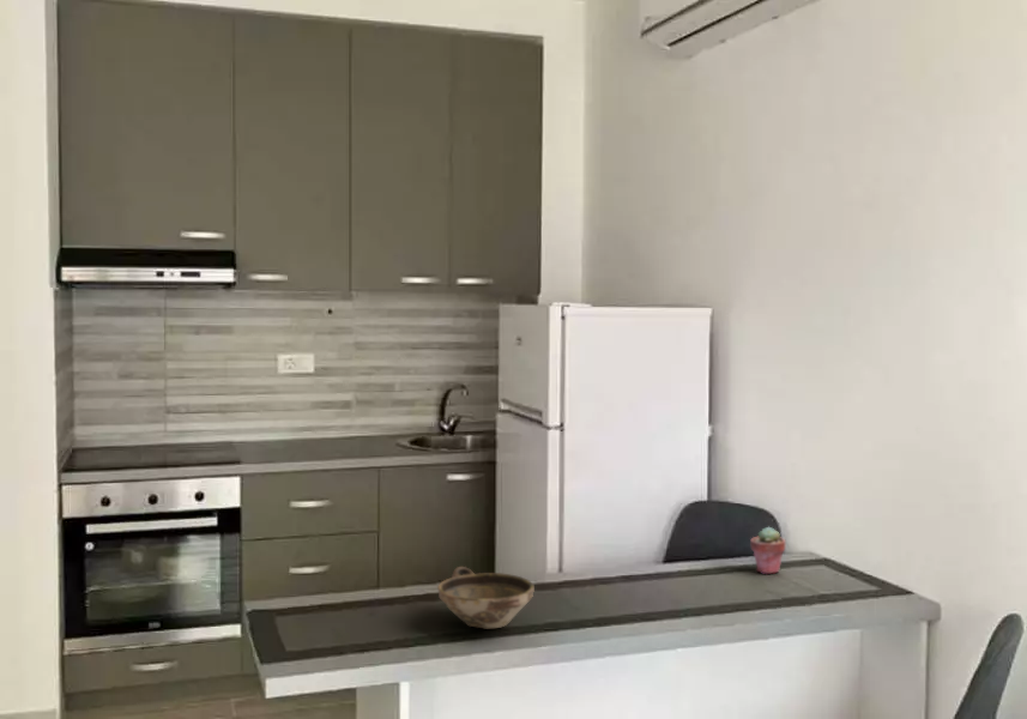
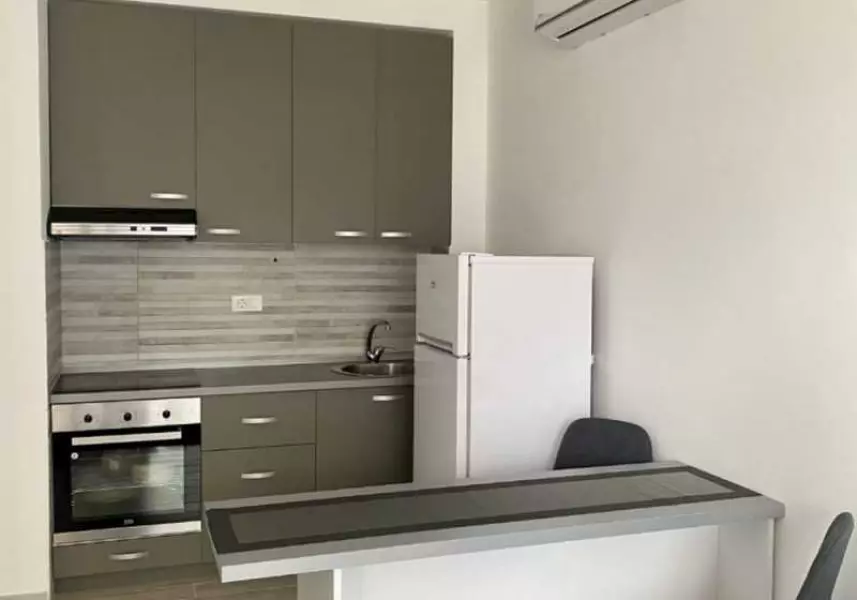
- bowl (485, 600)
- potted succulent (767, 549)
